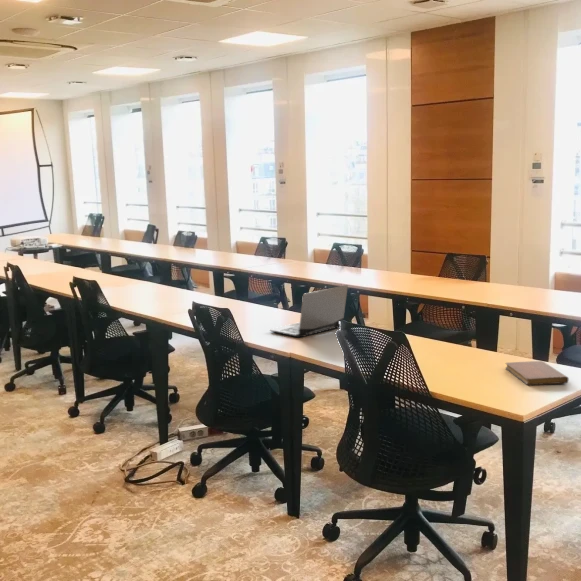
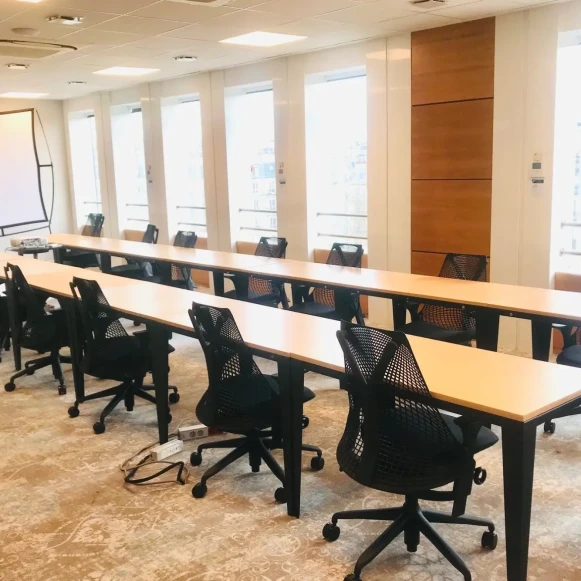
- laptop computer (308, 308)
- notebook (535, 372)
